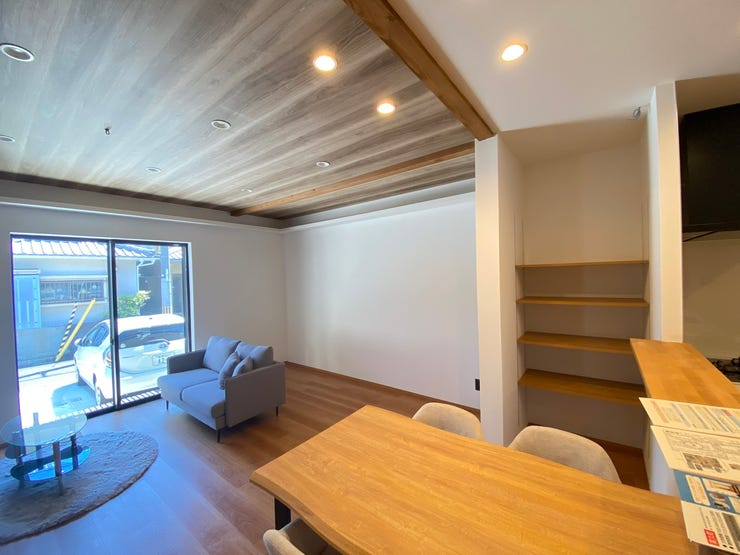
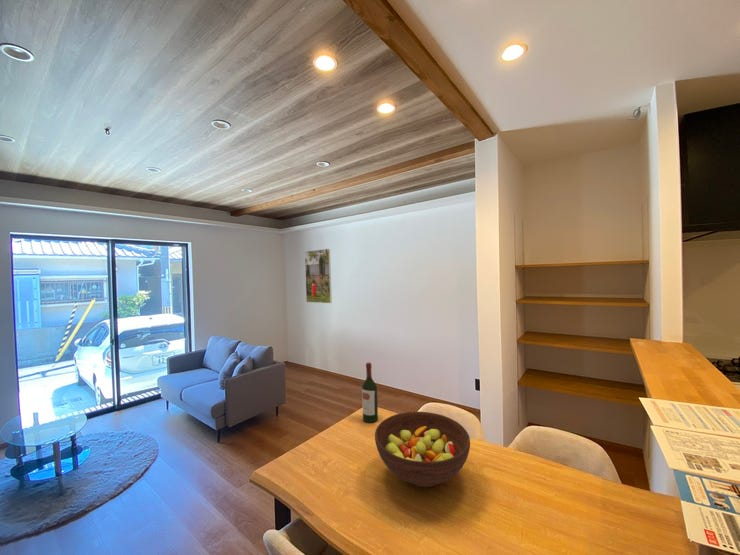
+ wine bottle (369, 391)
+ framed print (317, 276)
+ fruit bowl (421, 454)
